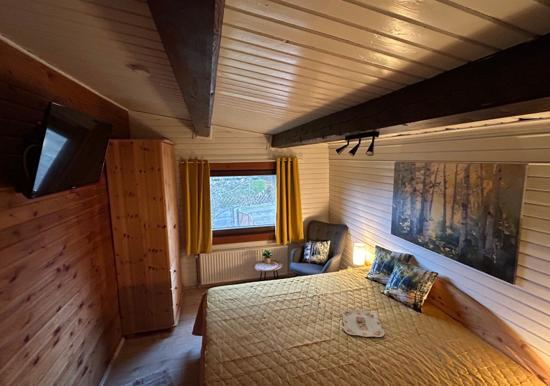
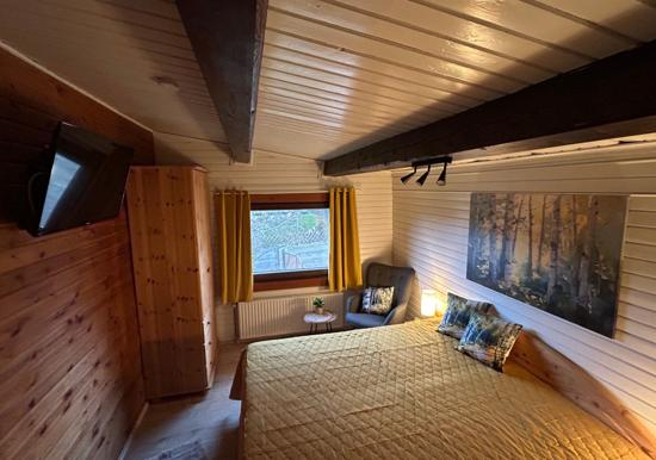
- serving tray (361, 322)
